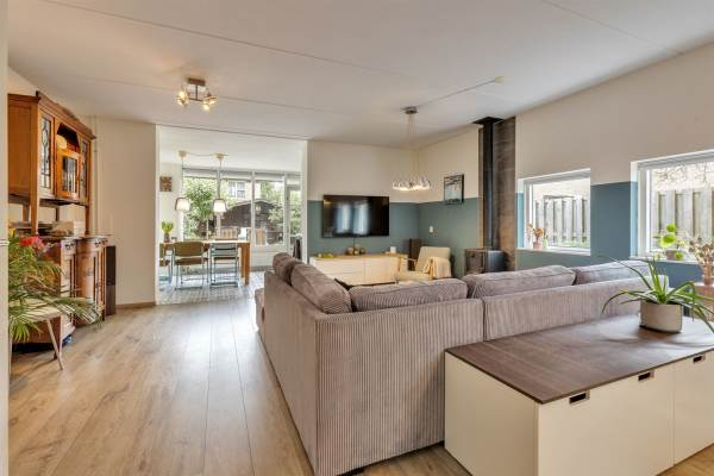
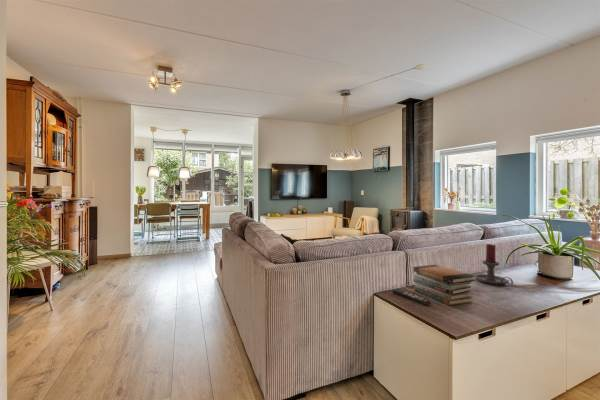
+ candle holder (494, 263)
+ book stack (441, 283)
+ remote control (410, 296)
